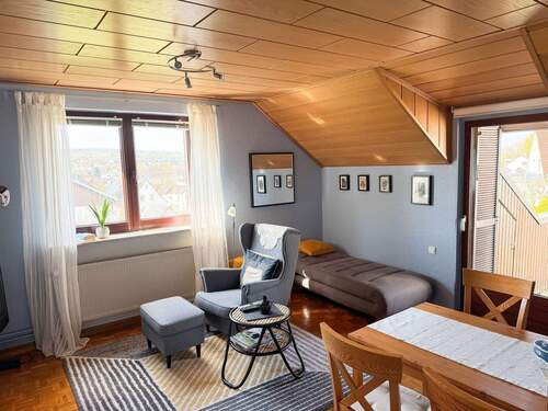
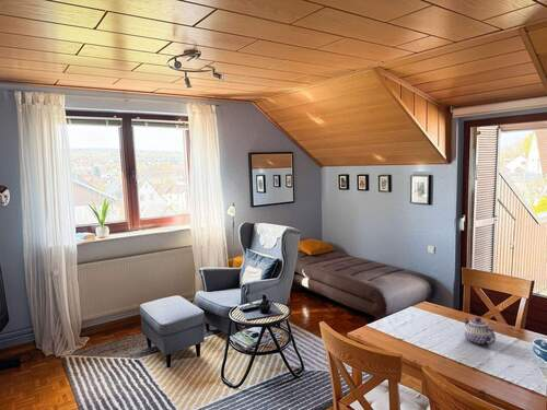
+ teapot (478, 329)
